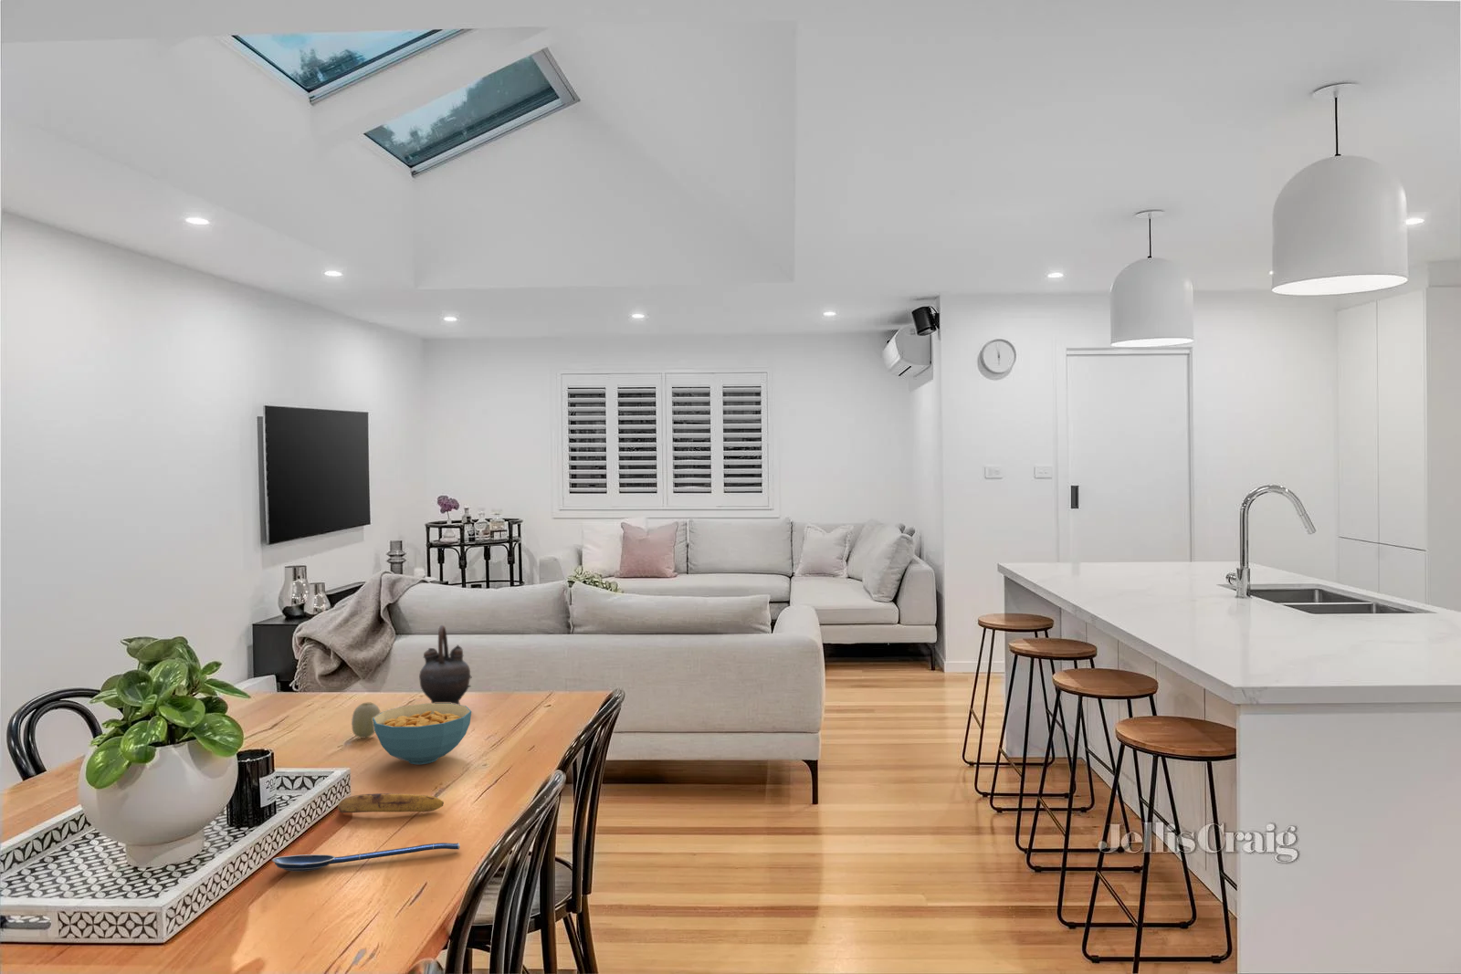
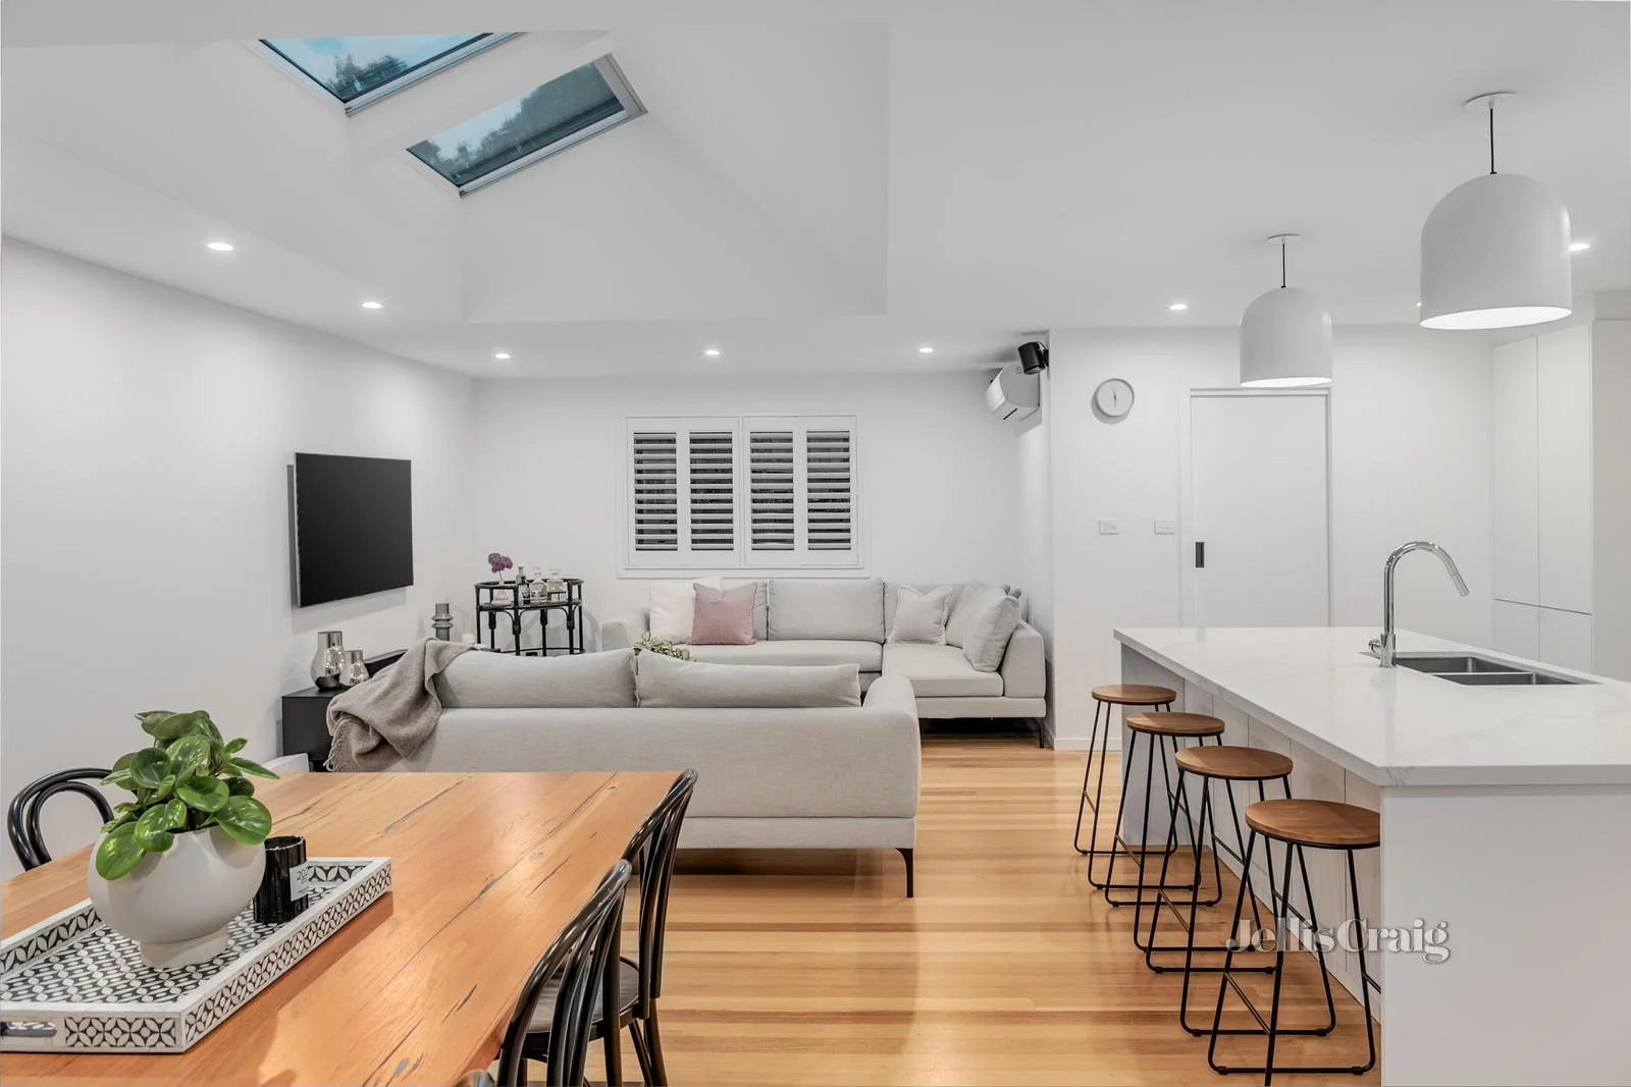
- teapot (446, 666)
- fruit (366, 721)
- spoon (369, 856)
- banana (388, 802)
- cereal bowl (423, 737)
